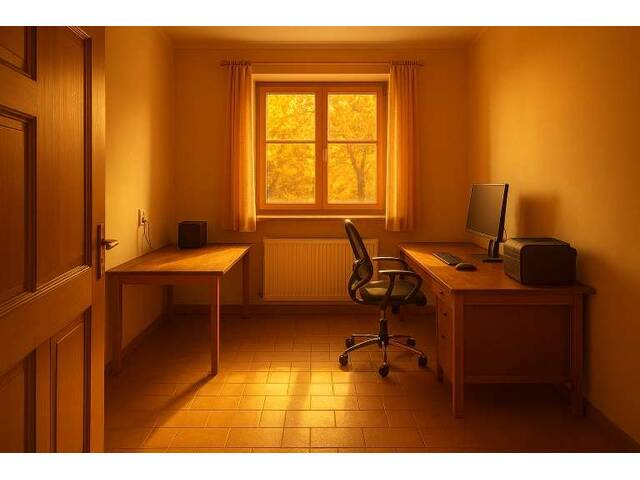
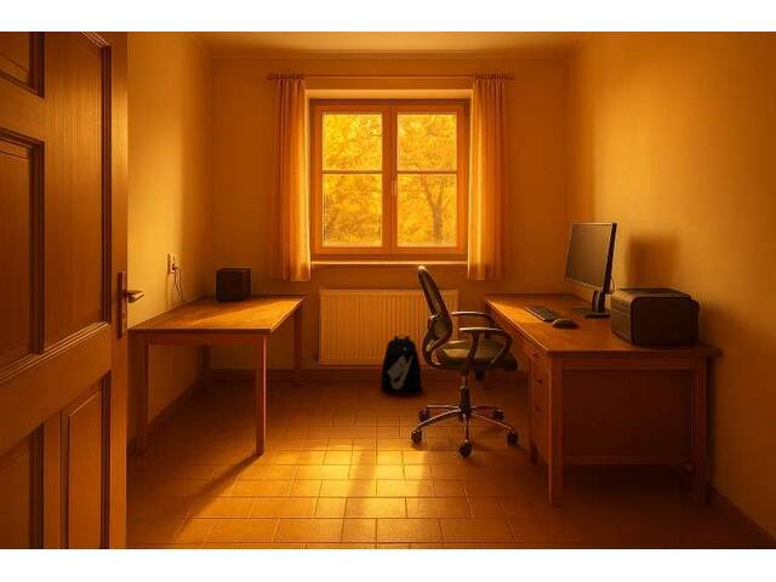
+ backpack (400, 360)
